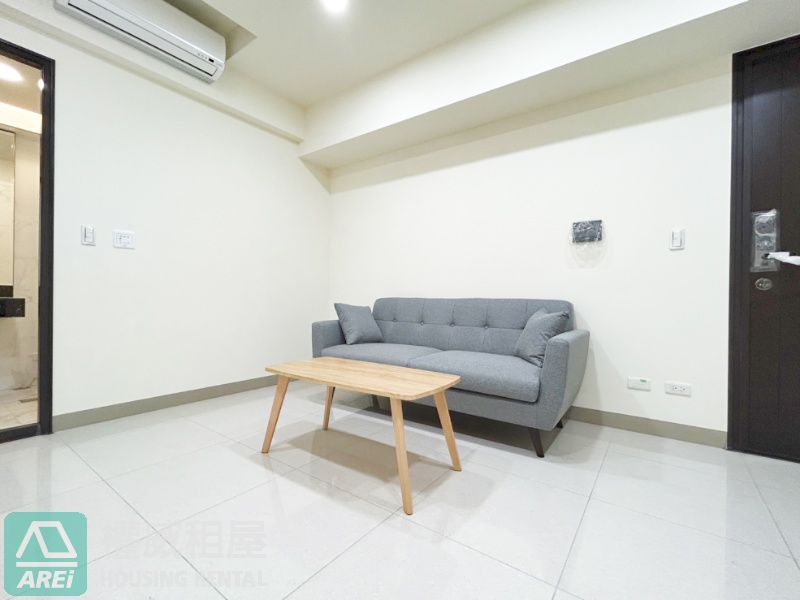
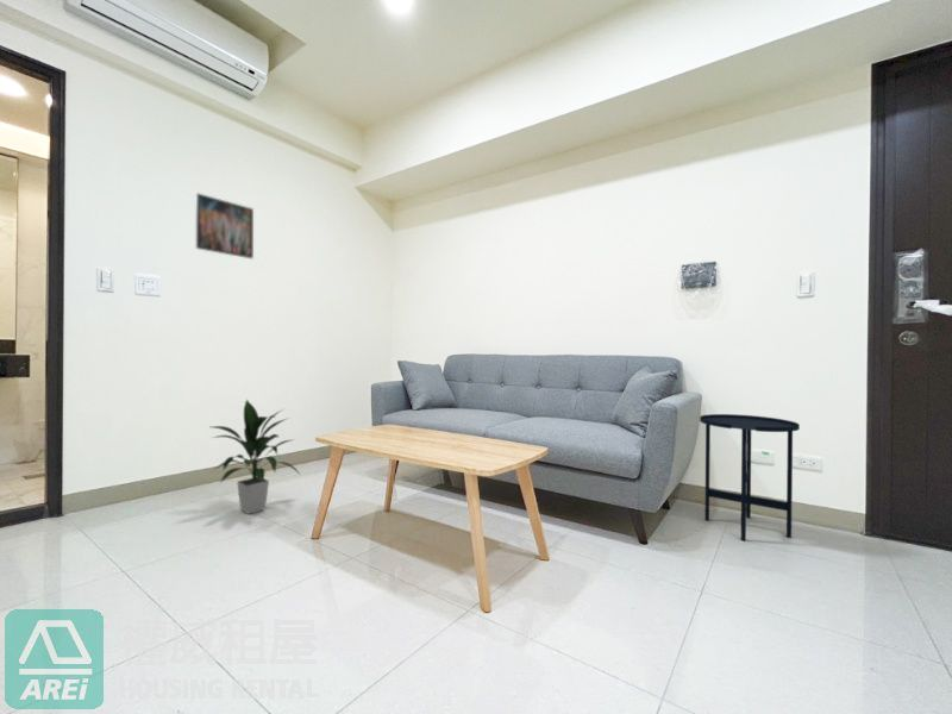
+ indoor plant (257, 455)
+ side table (746, 474)
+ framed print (225, 227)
